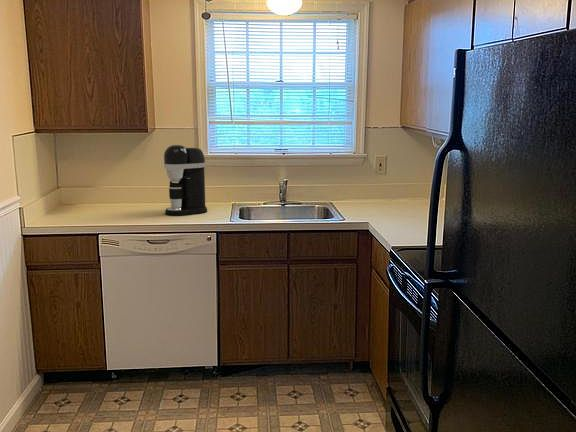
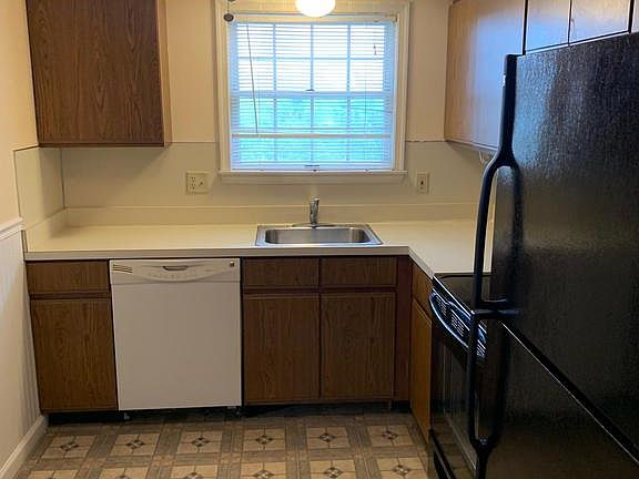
- coffee maker (185, 178)
